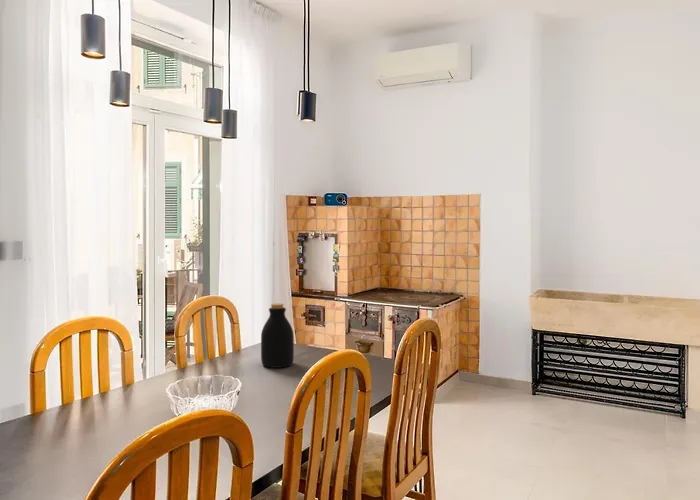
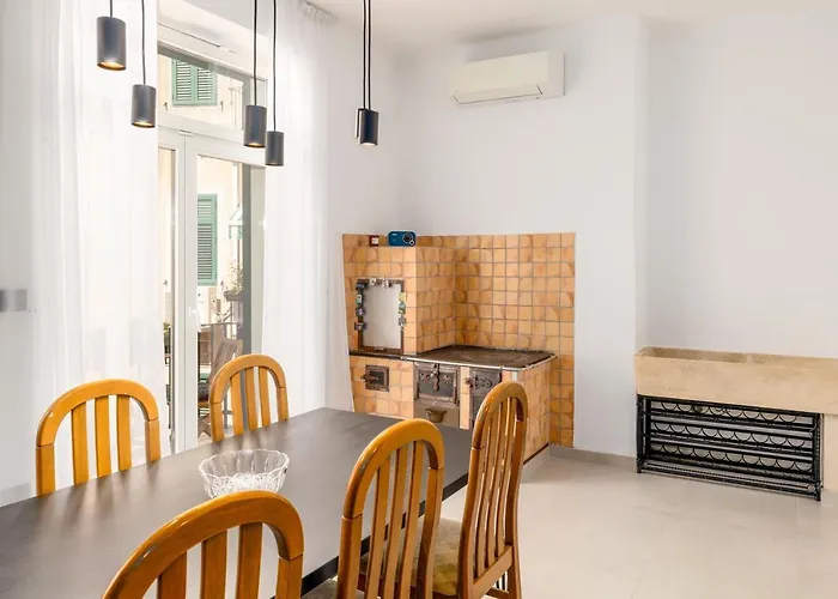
- bottle (277, 334)
